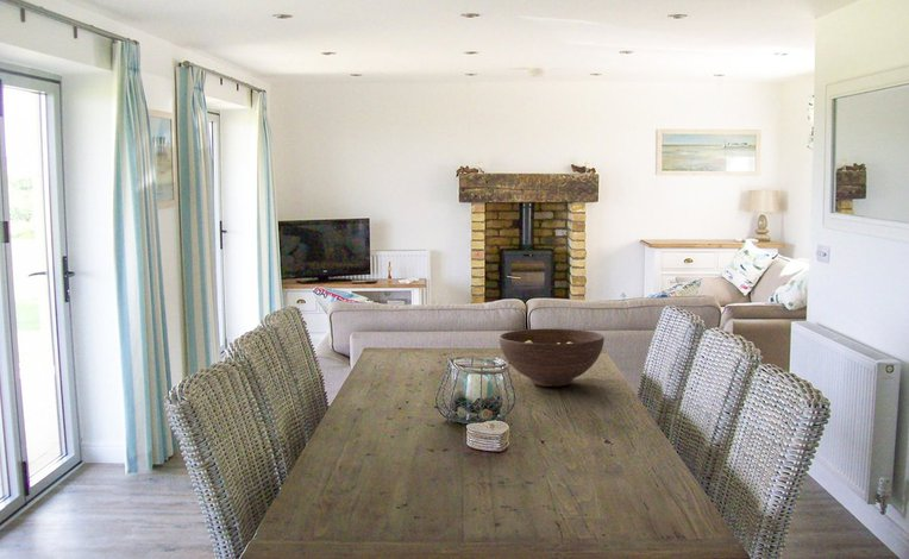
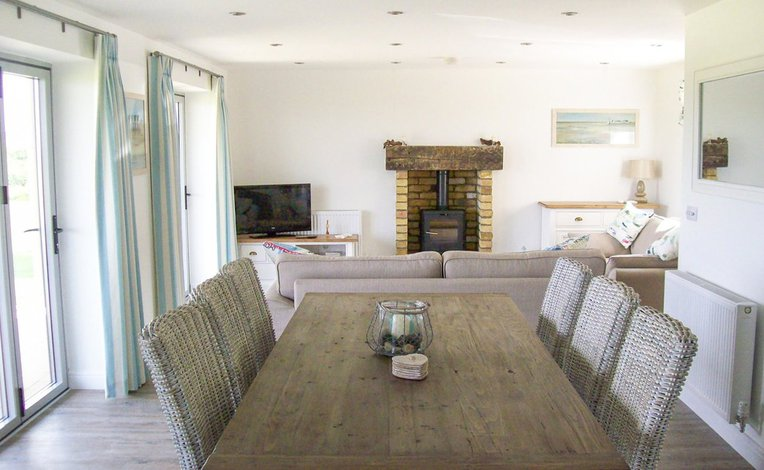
- fruit bowl (551, 359)
